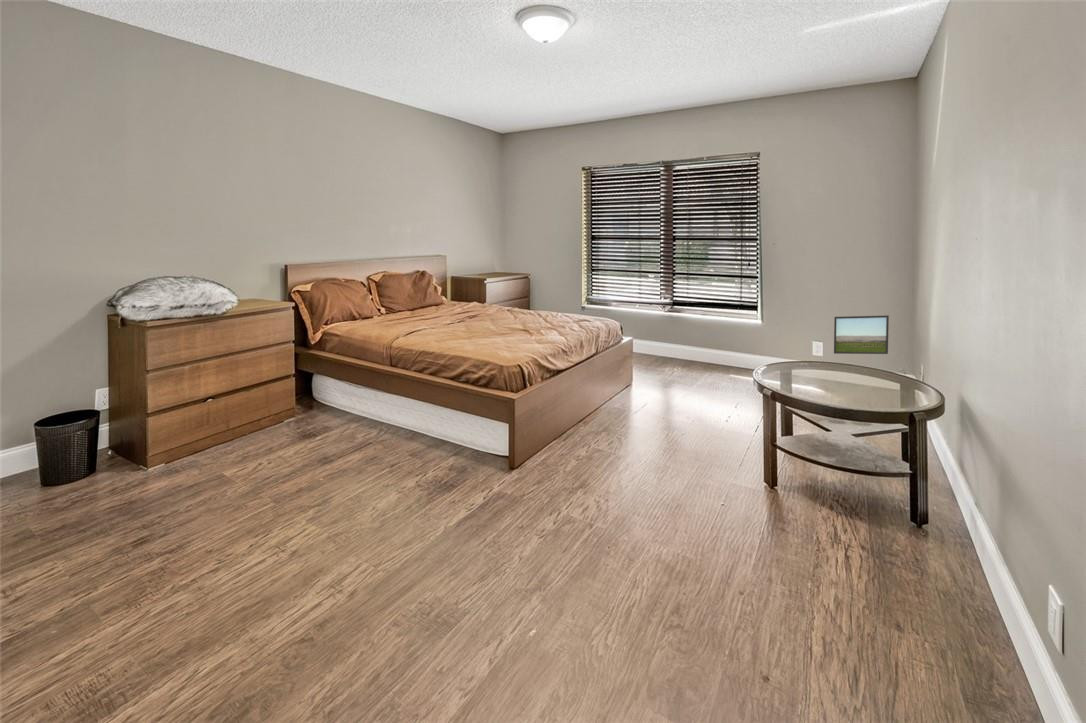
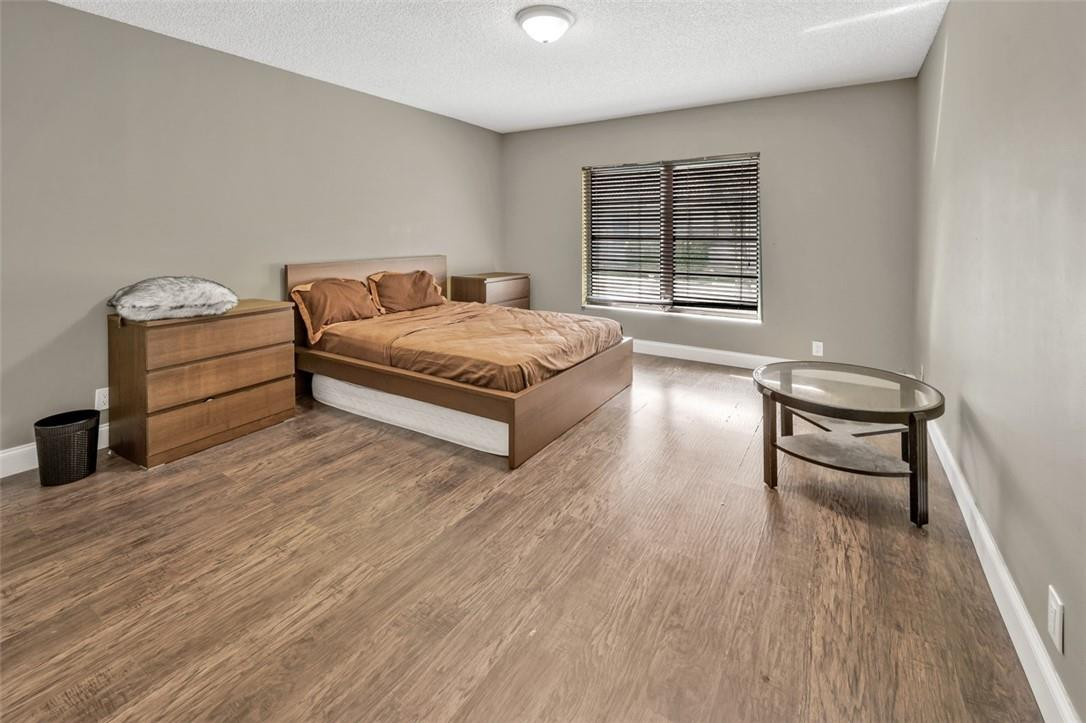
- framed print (860, 334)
